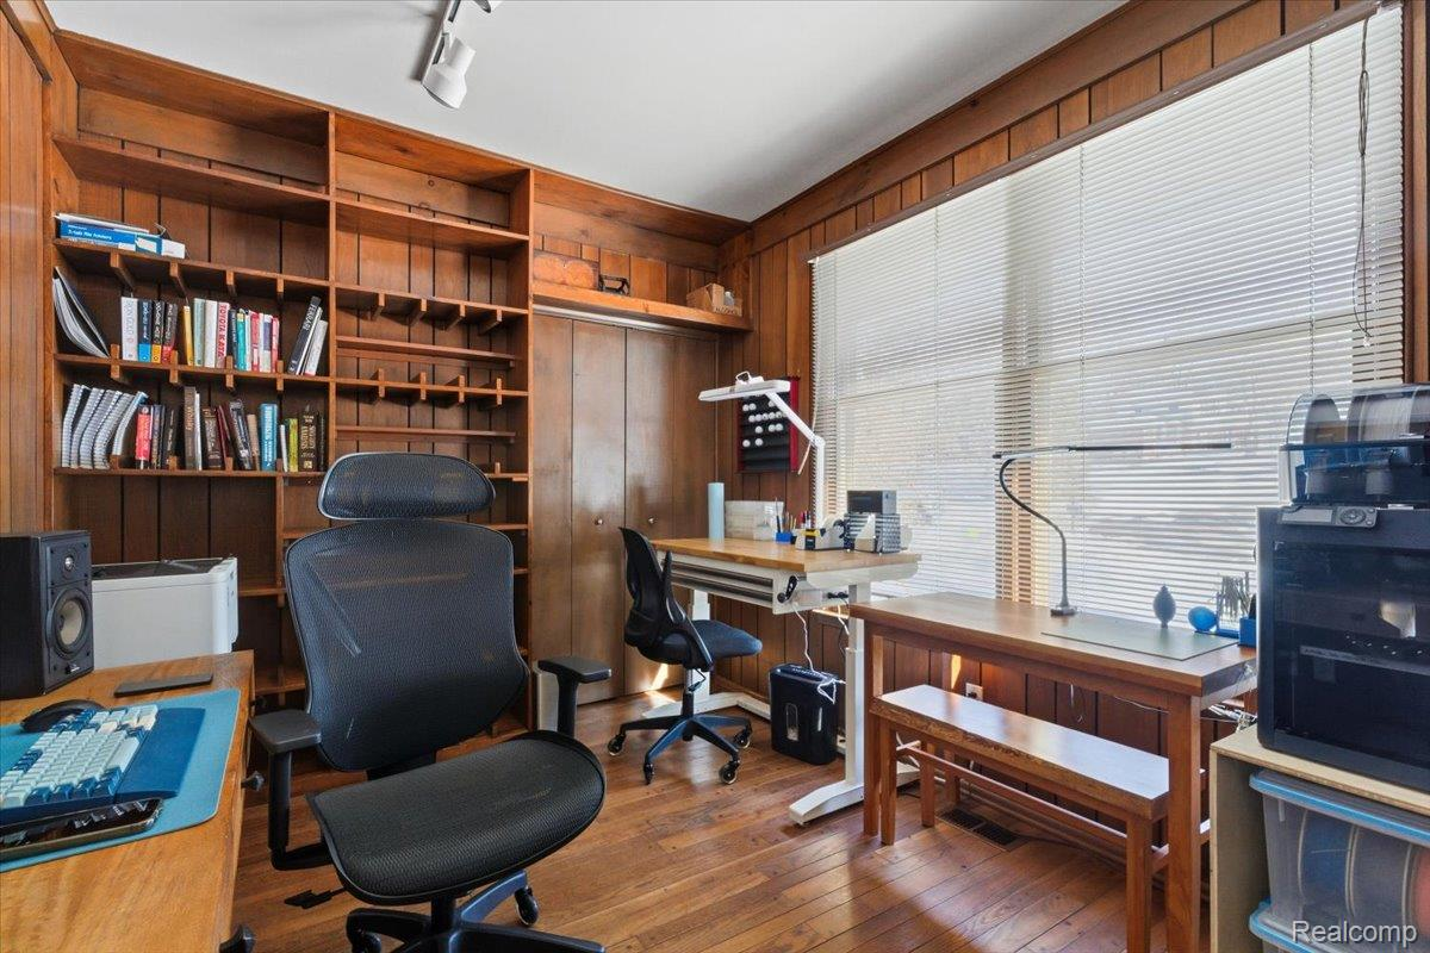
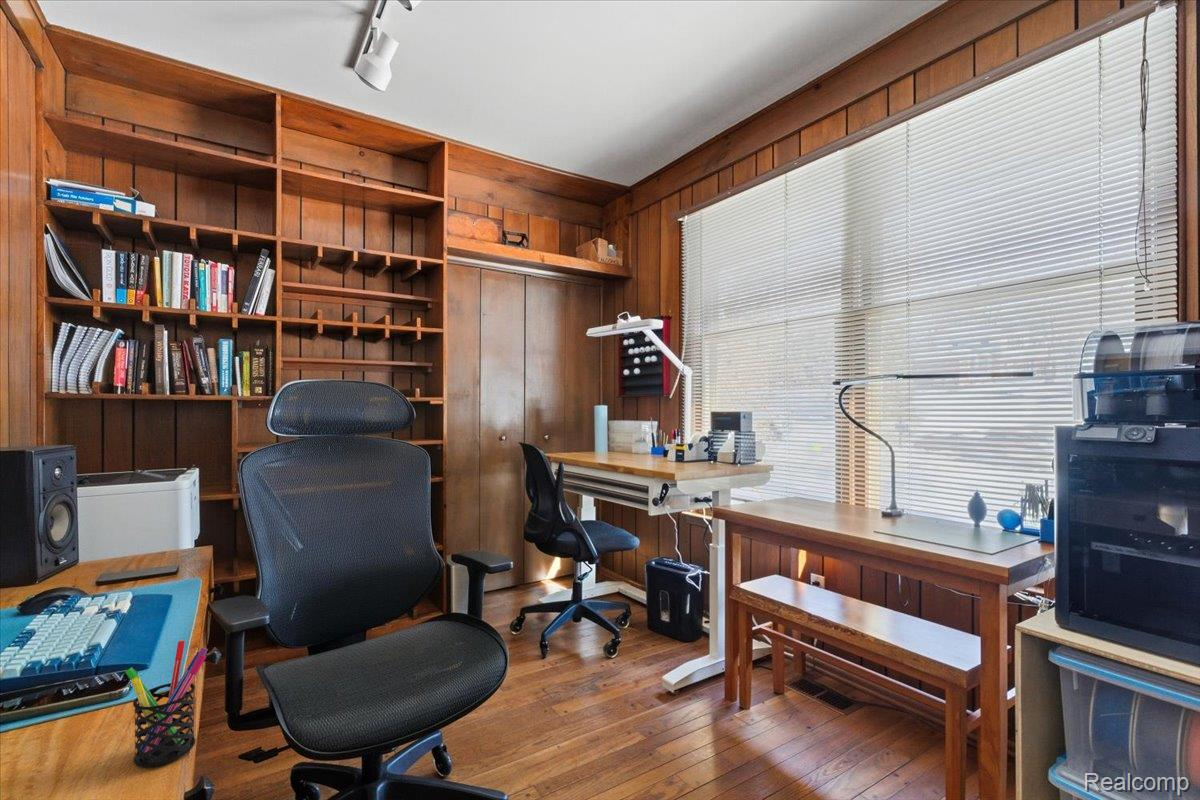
+ pen holder (159, 699)
